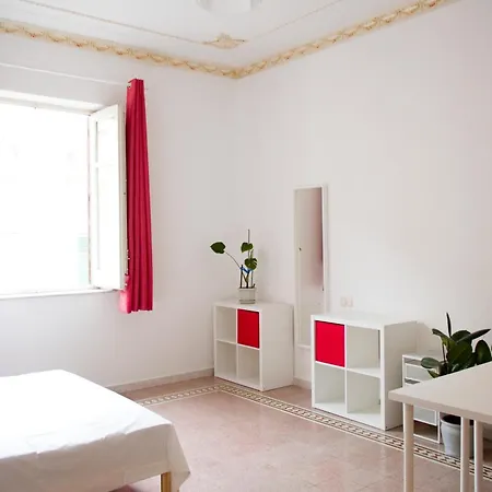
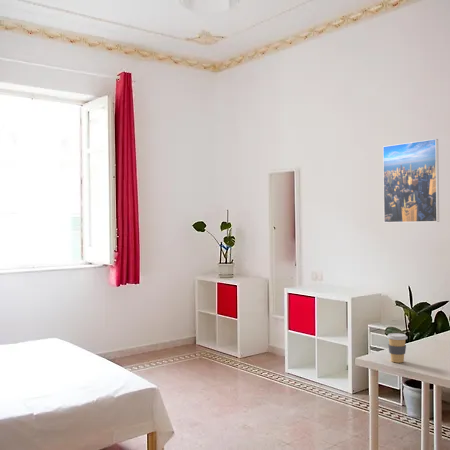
+ coffee cup (397, 347)
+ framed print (409, 182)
